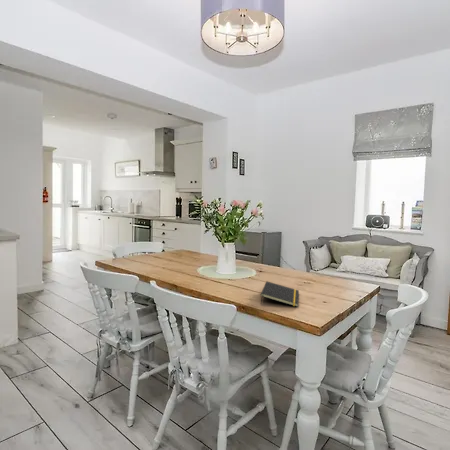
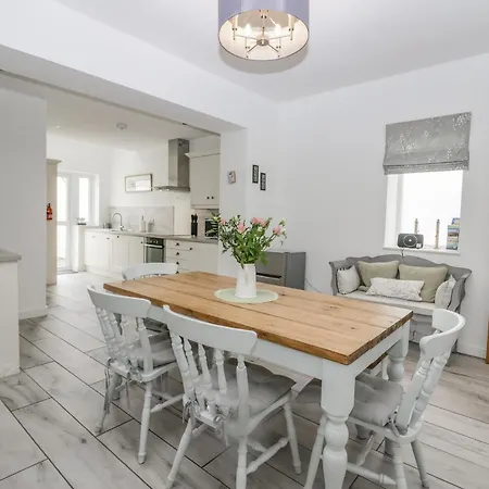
- notepad (280, 293)
